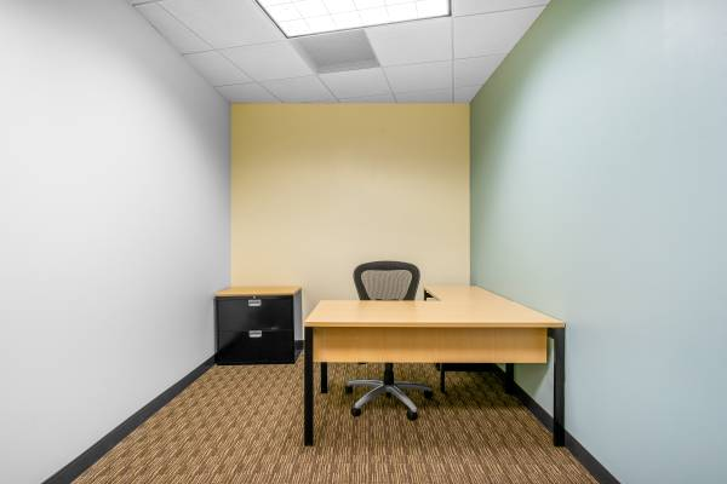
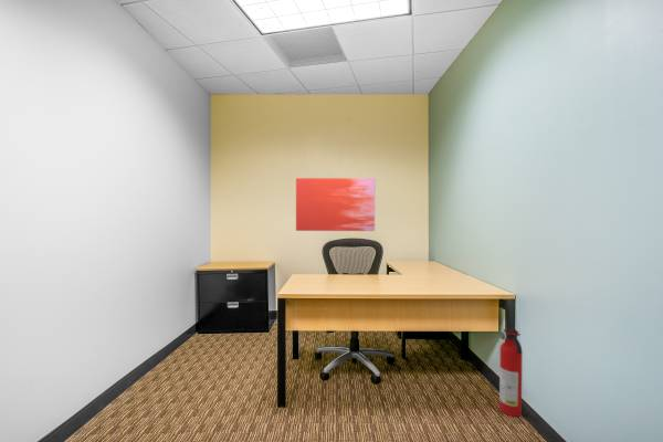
+ fire extinguisher (511, 369)
+ wall art (335, 204)
